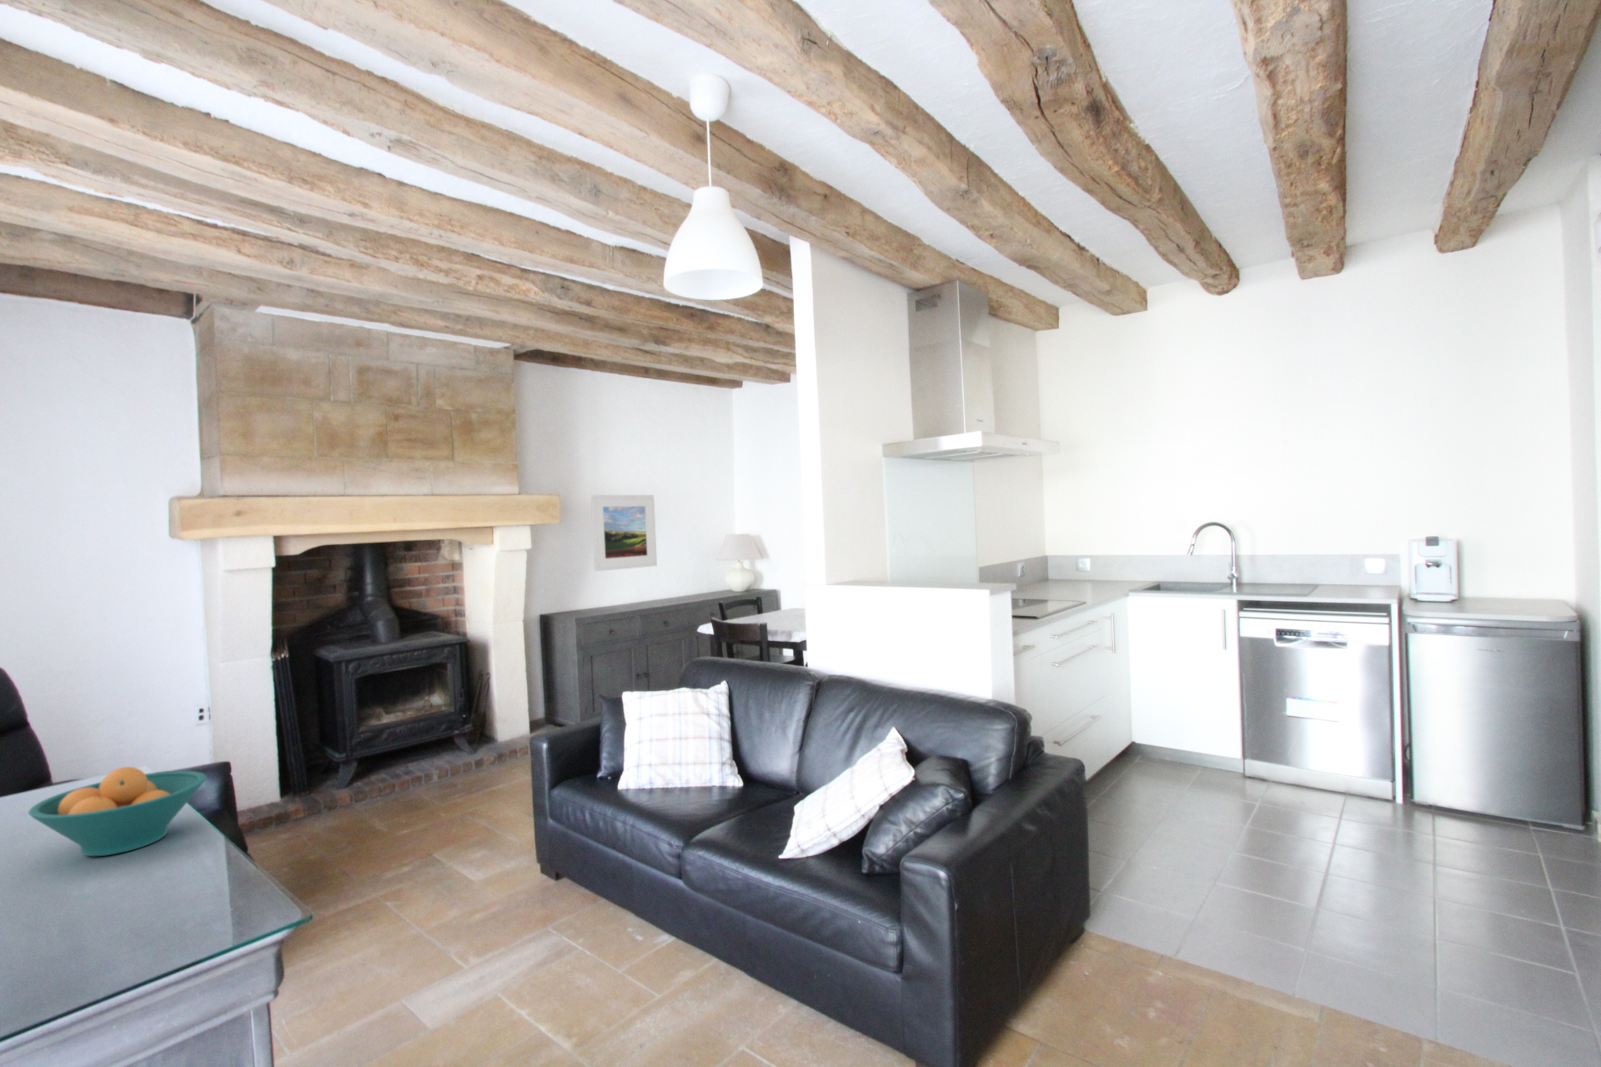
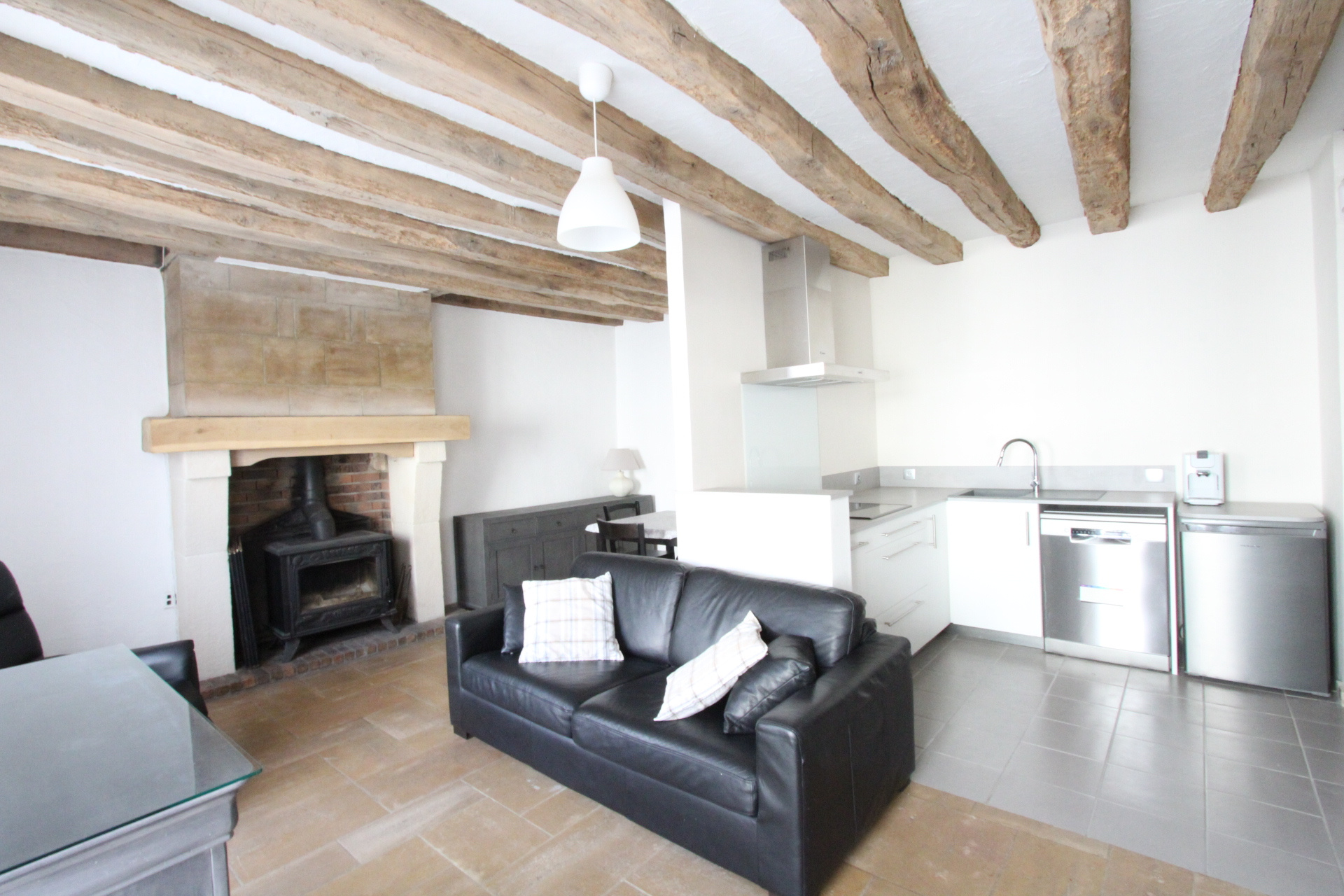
- fruit bowl (123, 805)
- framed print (624, 531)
